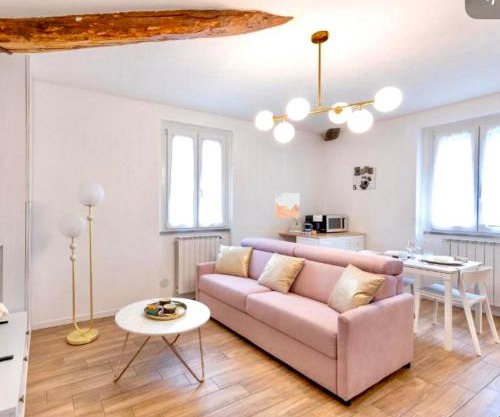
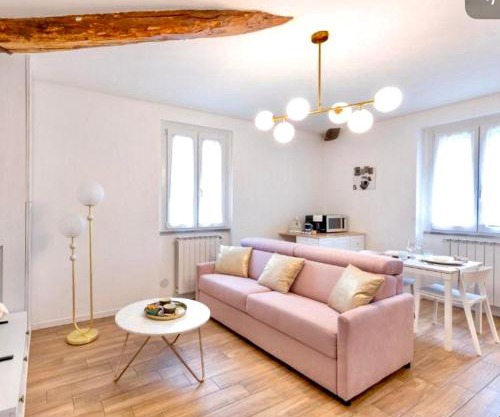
- wall art (287, 205)
